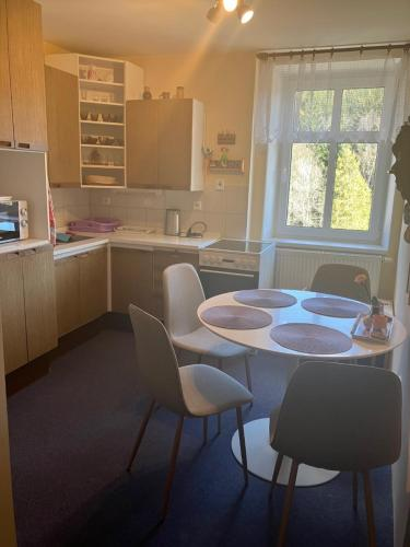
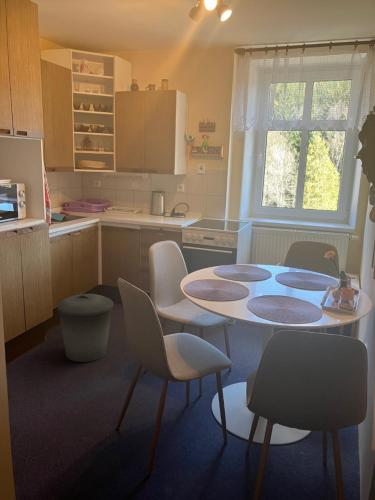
+ trash can (86, 324)
